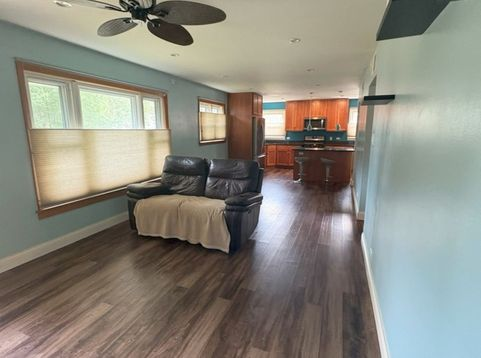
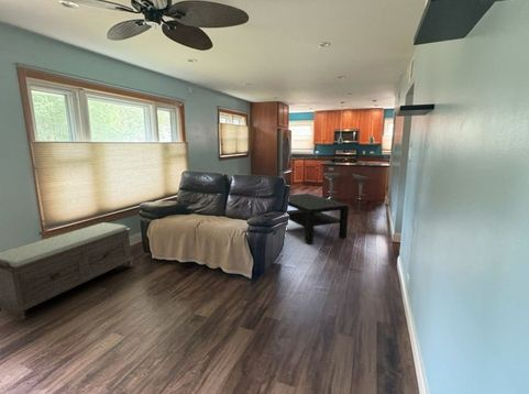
+ coffee table (307, 215)
+ bench (70, 262)
